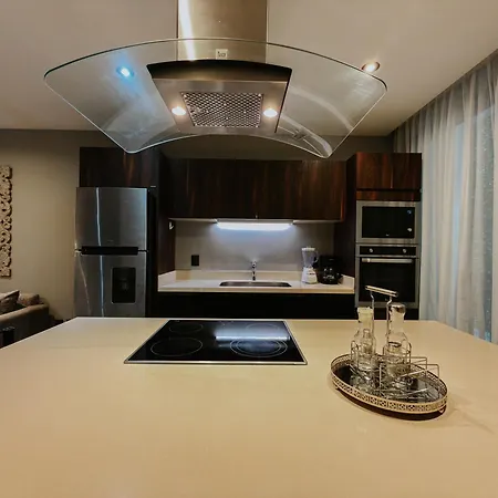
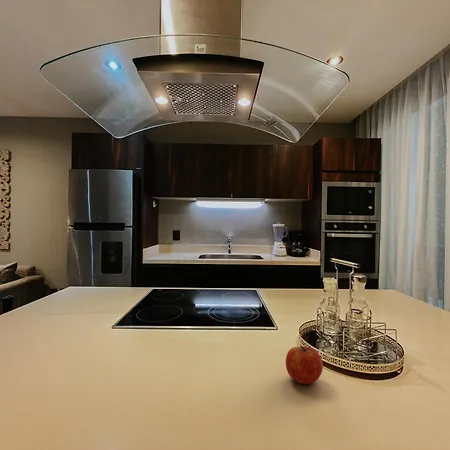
+ fruit (303, 362)
